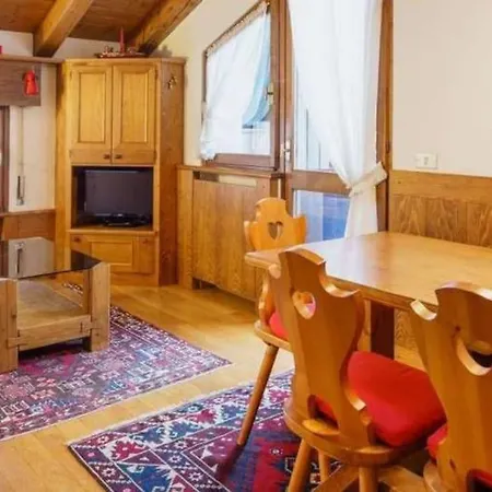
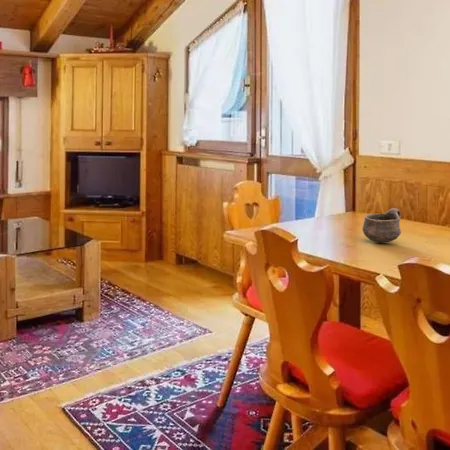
+ bowl (383, 225)
